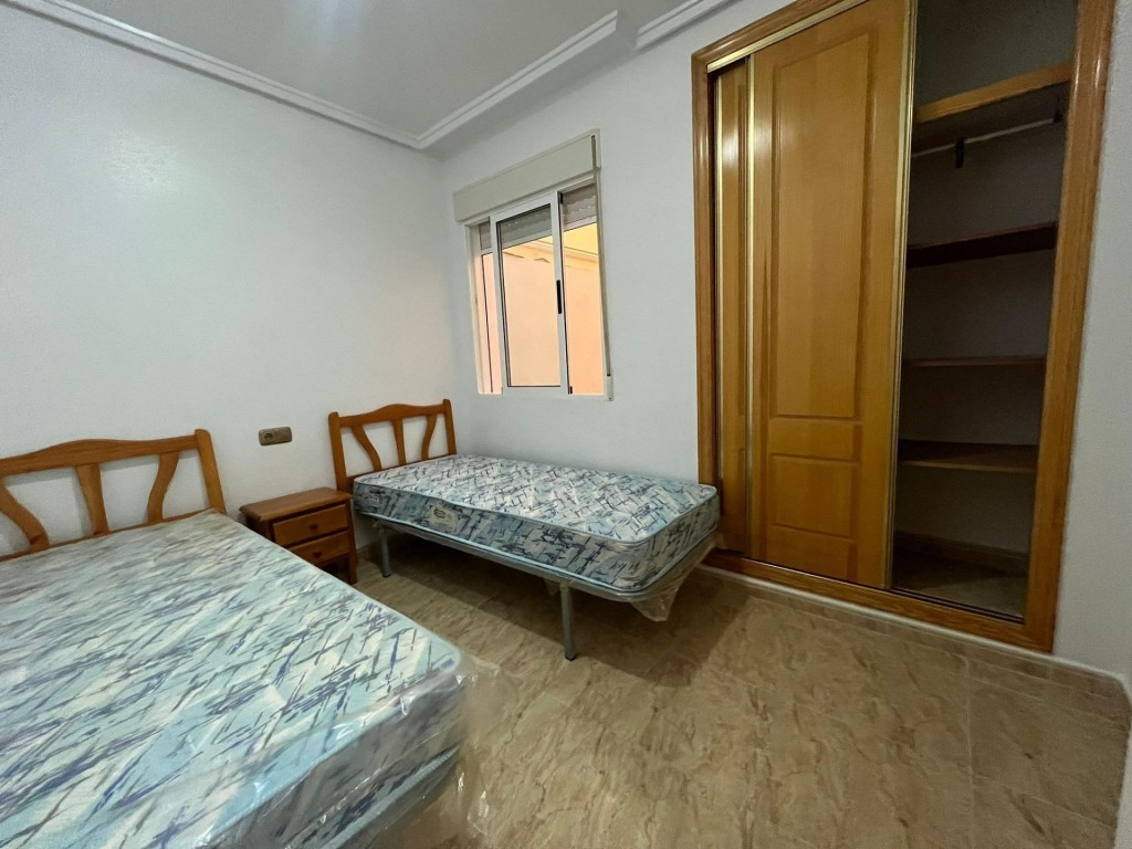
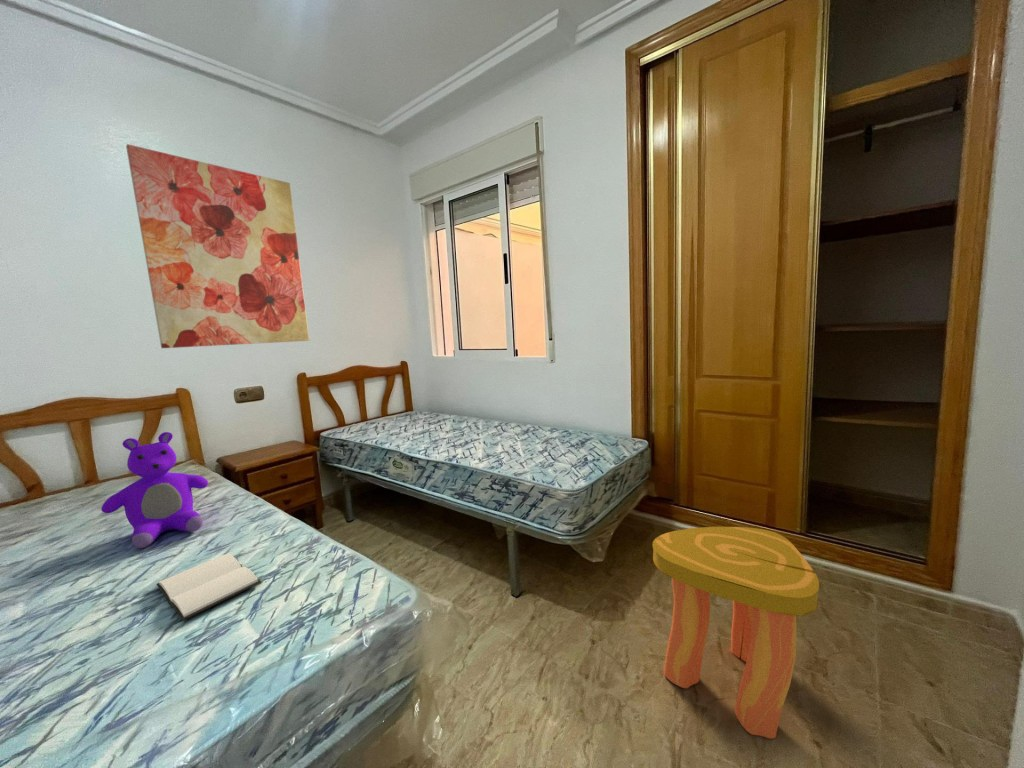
+ stuffed bear (158, 485)
+ stool (737, 615)
+ book (208, 581)
+ wall art (231, 258)
